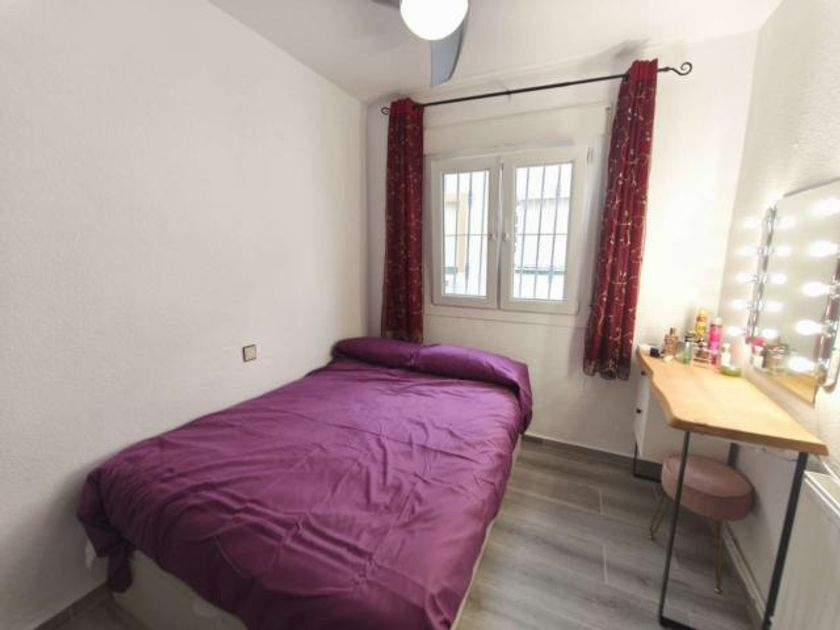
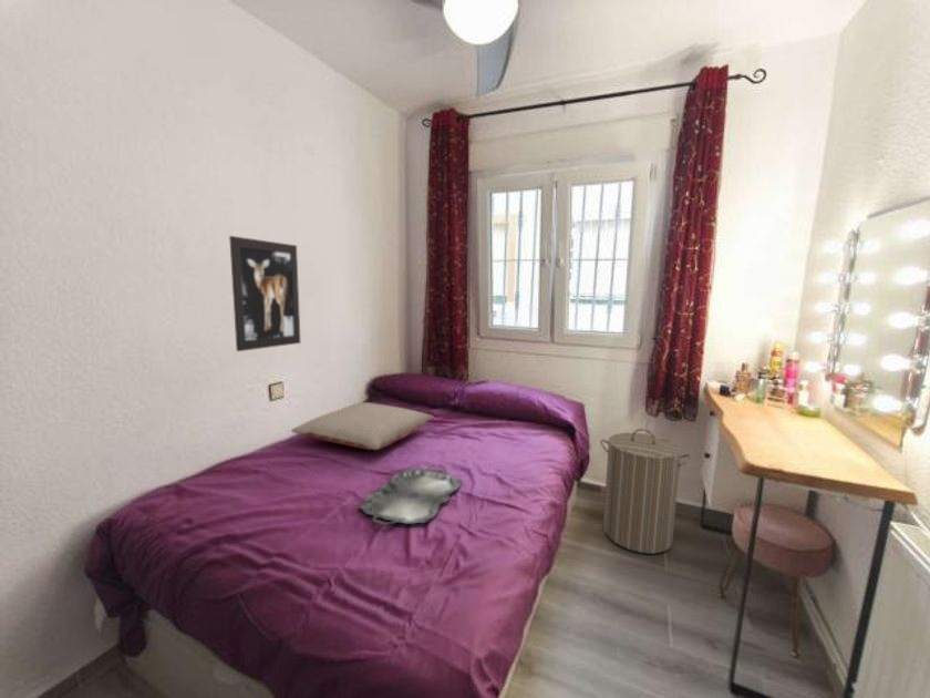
+ laundry hamper (640, 482)
+ wall art (268, 295)
+ pillow (366, 423)
+ serving tray (413, 492)
